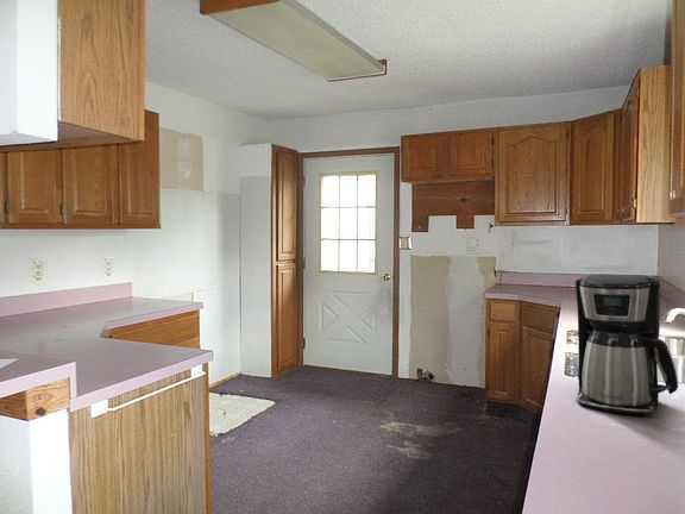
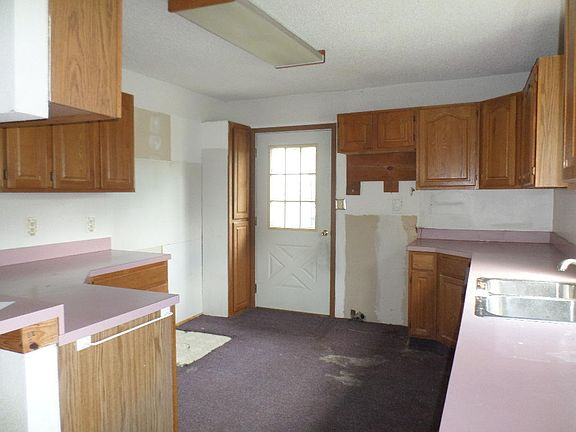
- coffee maker (629, 338)
